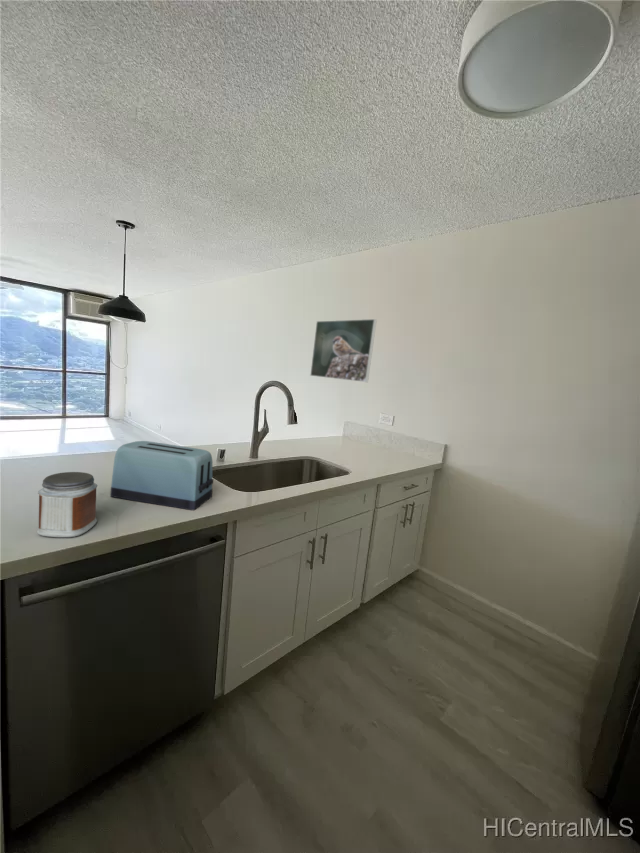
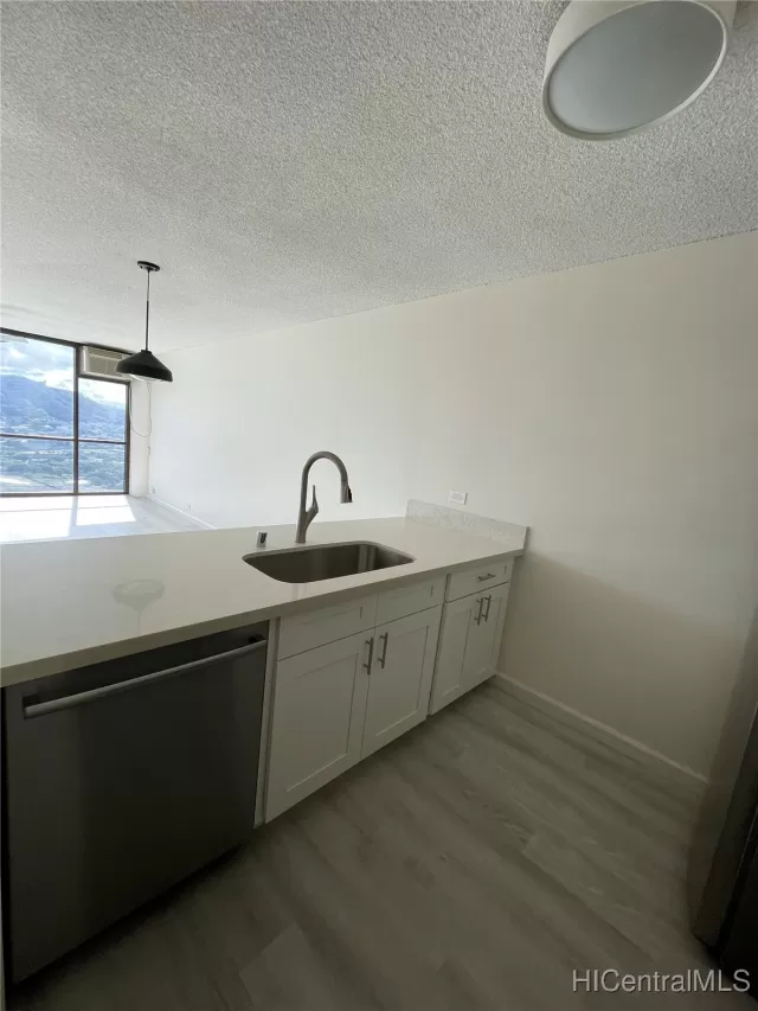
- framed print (340, 350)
- toaster (165, 472)
- jar (68, 502)
